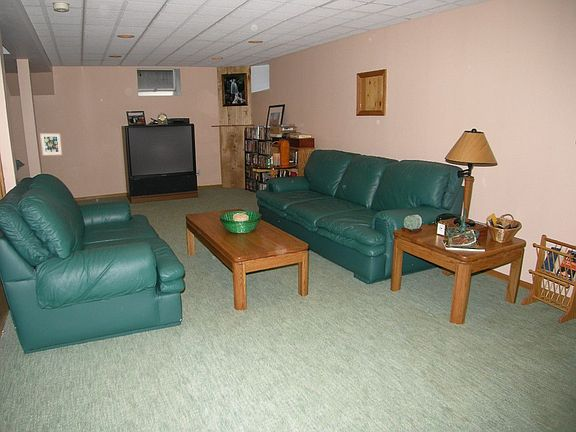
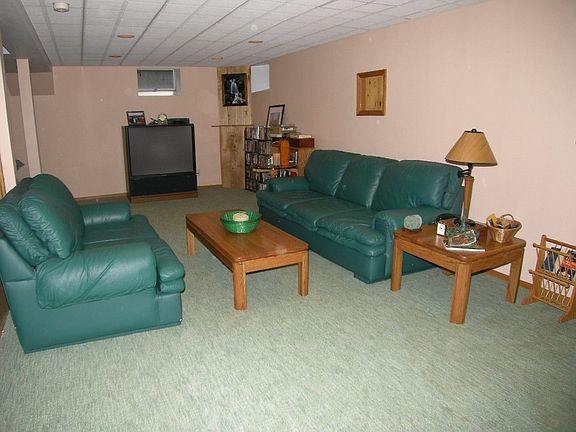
- wall art (51, 144)
